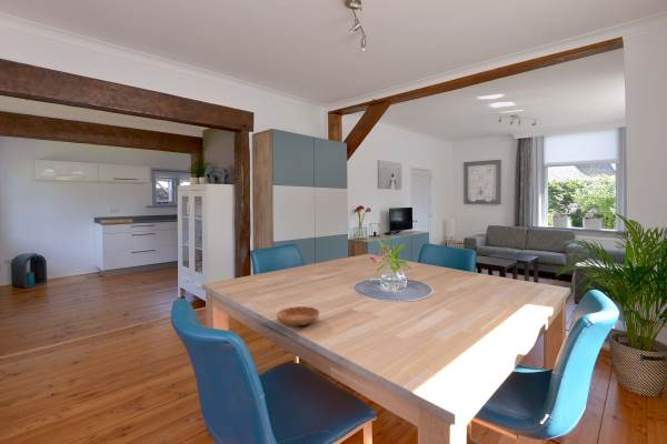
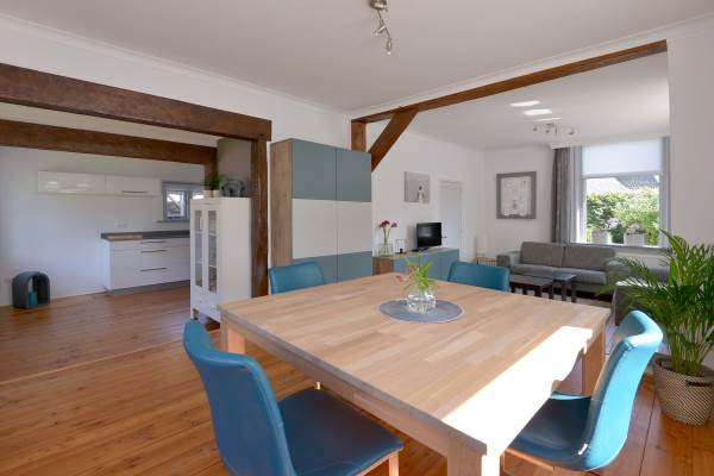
- saucer (298, 316)
